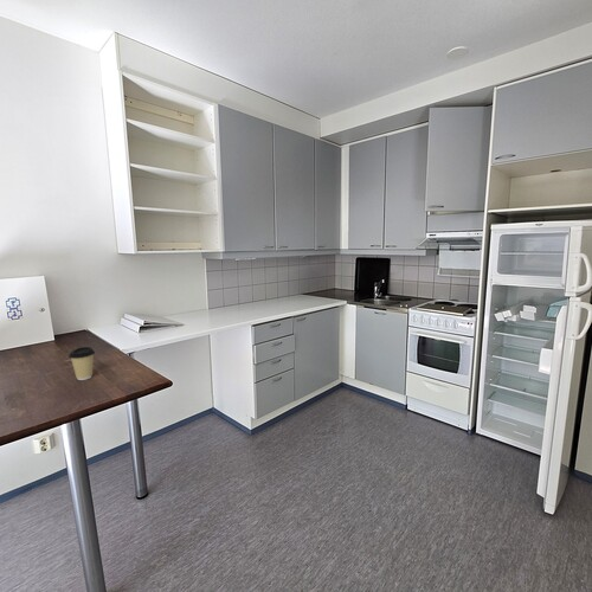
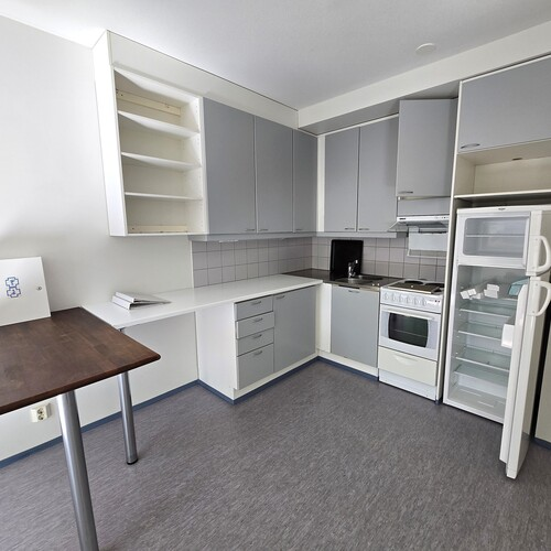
- coffee cup (83, 363)
